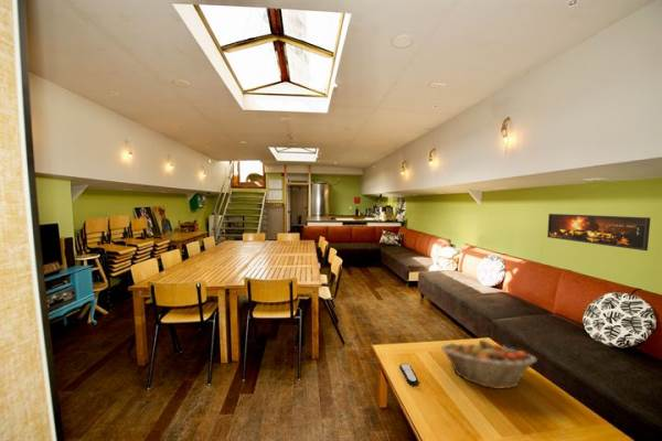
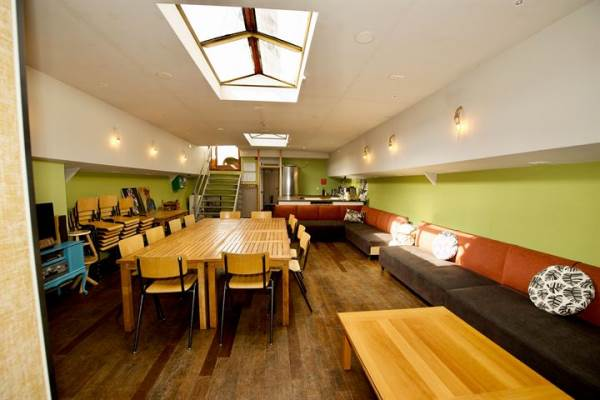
- fruit basket (485, 358)
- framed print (589, 228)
- remote control (408, 373)
